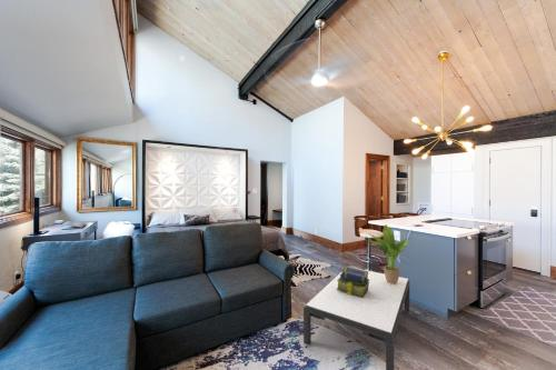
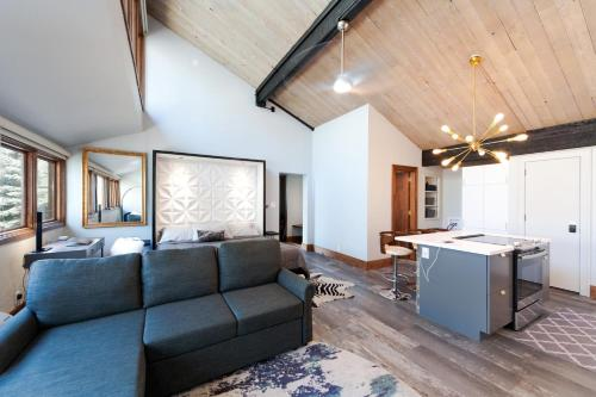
- stack of books (354, 280)
- potted plant (386, 254)
- coffee table (363, 307)
